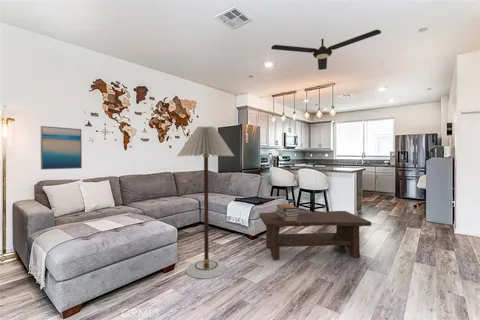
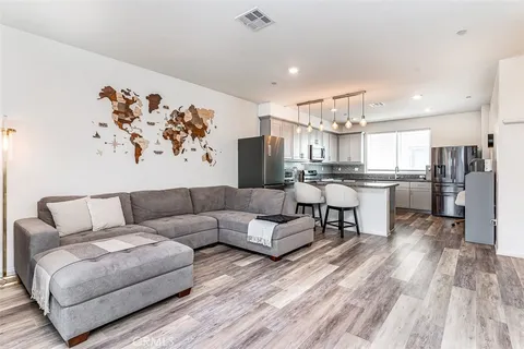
- wall art (62, 148)
- floor lamp (206, 198)
- book stack (287, 212)
- coffee table (310, 233)
- ceiling fan (322, 52)
